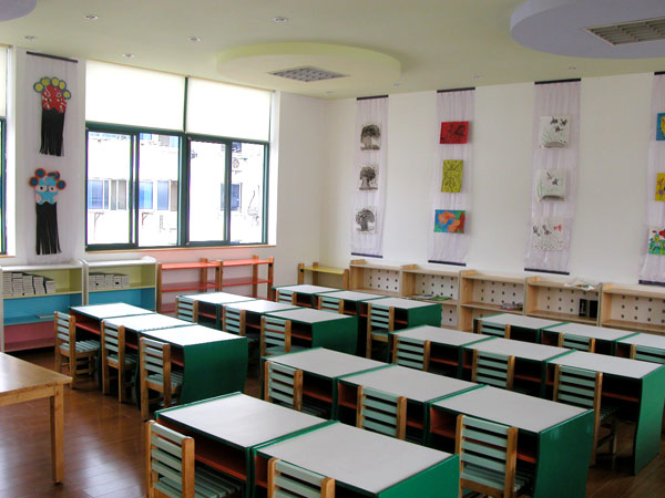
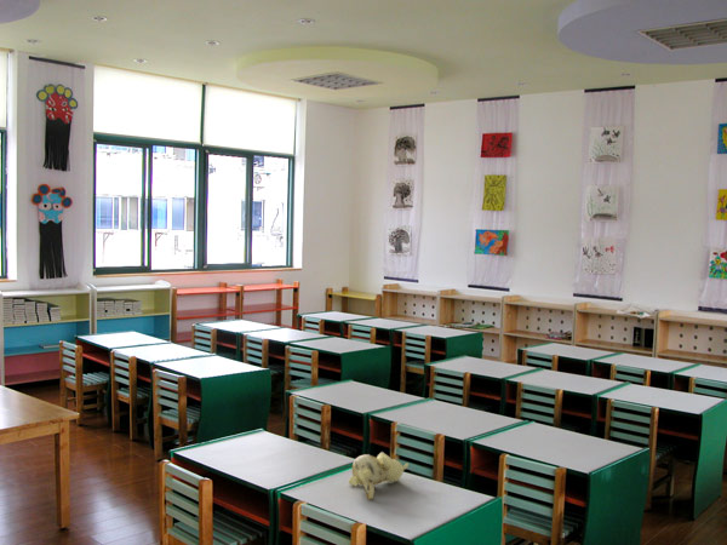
+ teddy bear (376, 467)
